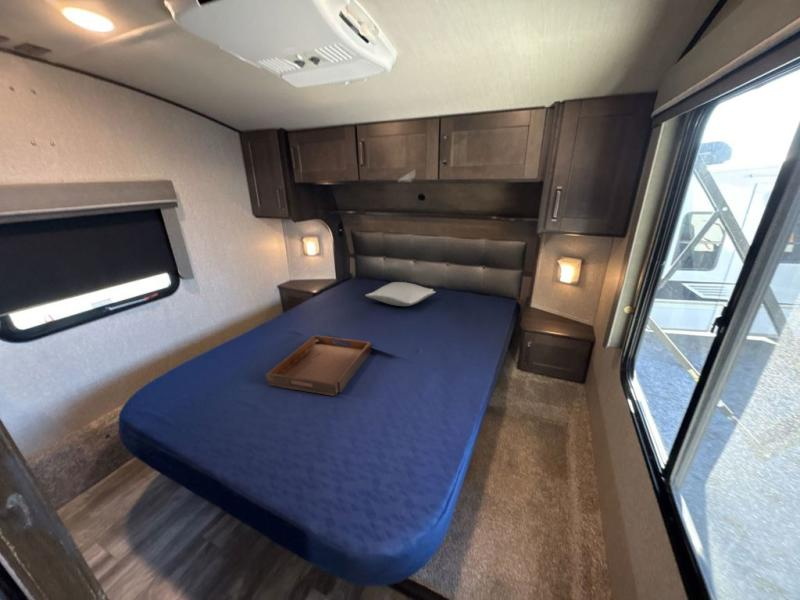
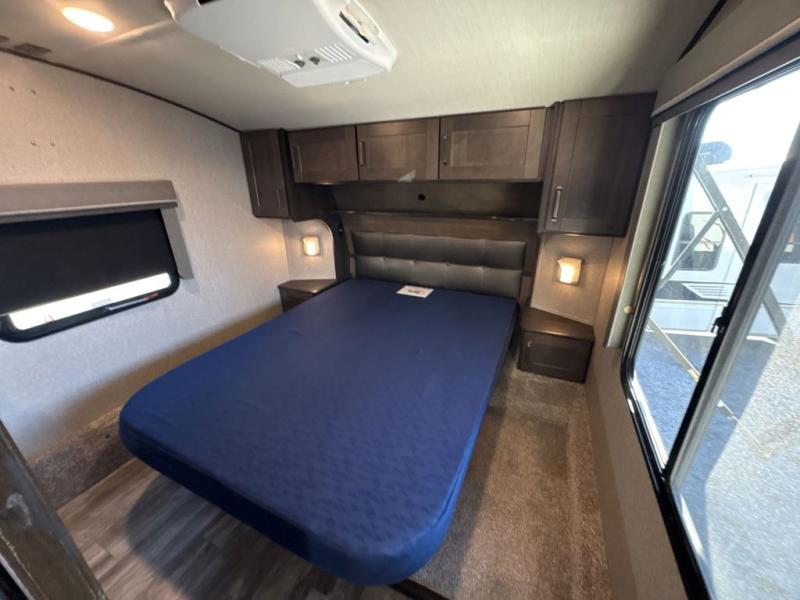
- pillow (401, 293)
- serving tray (324, 361)
